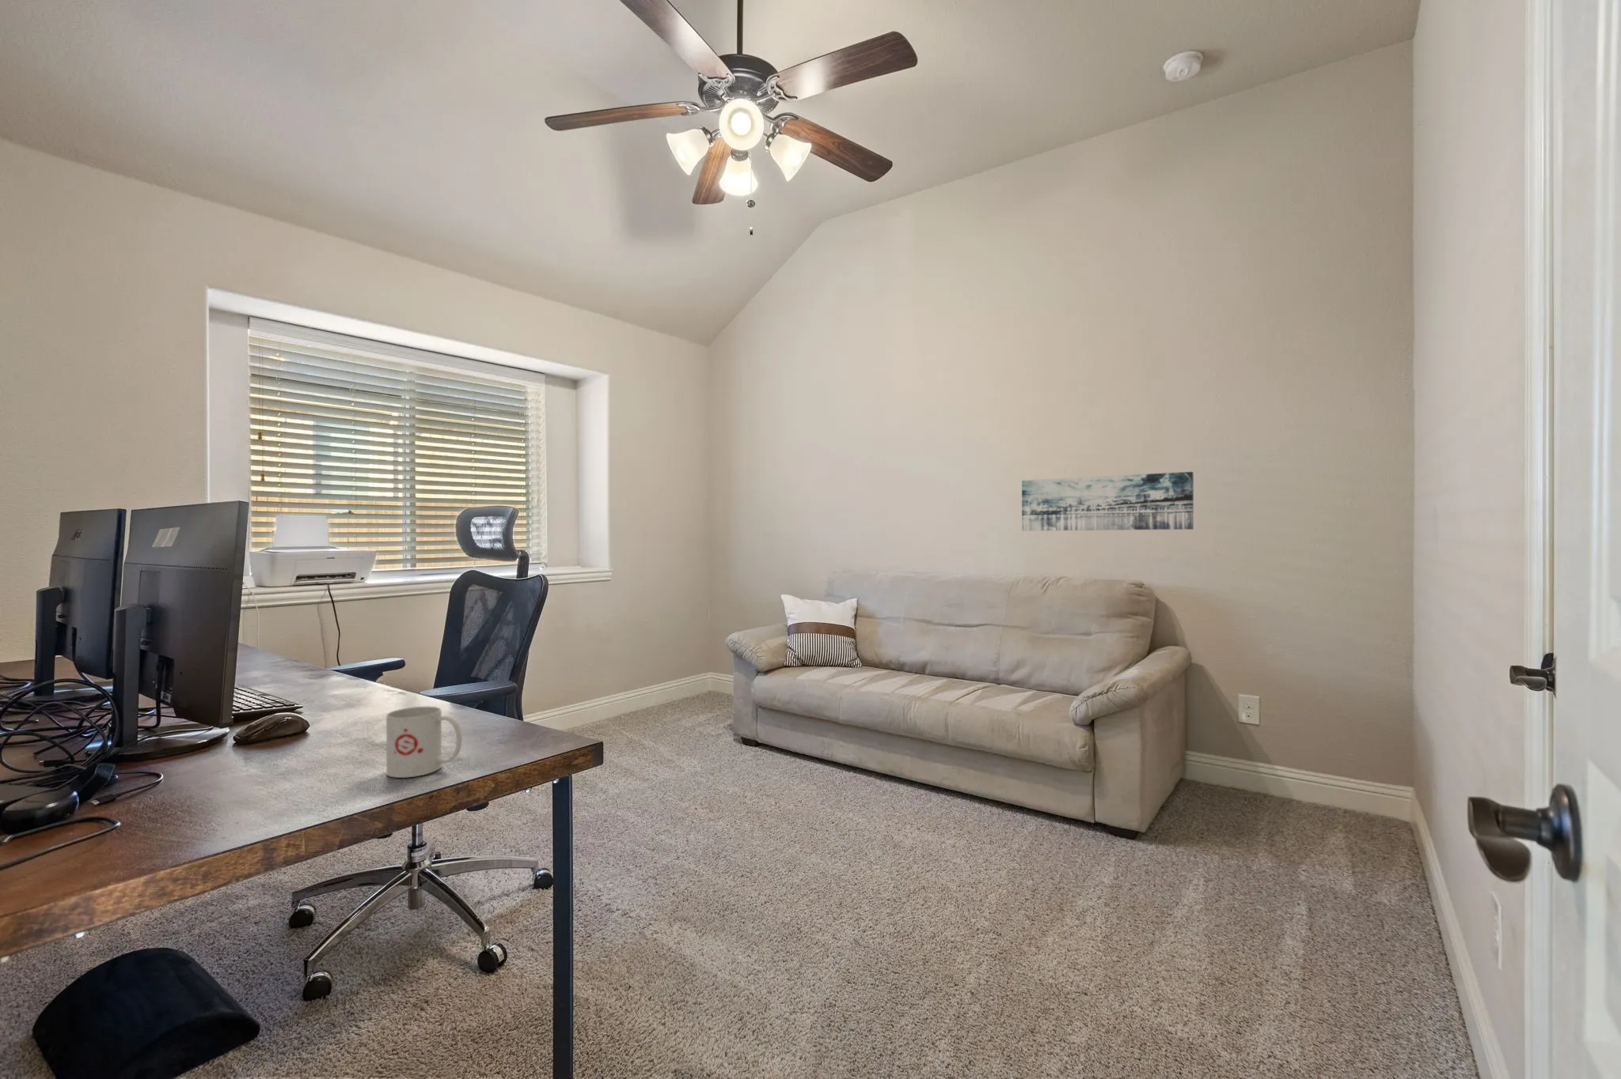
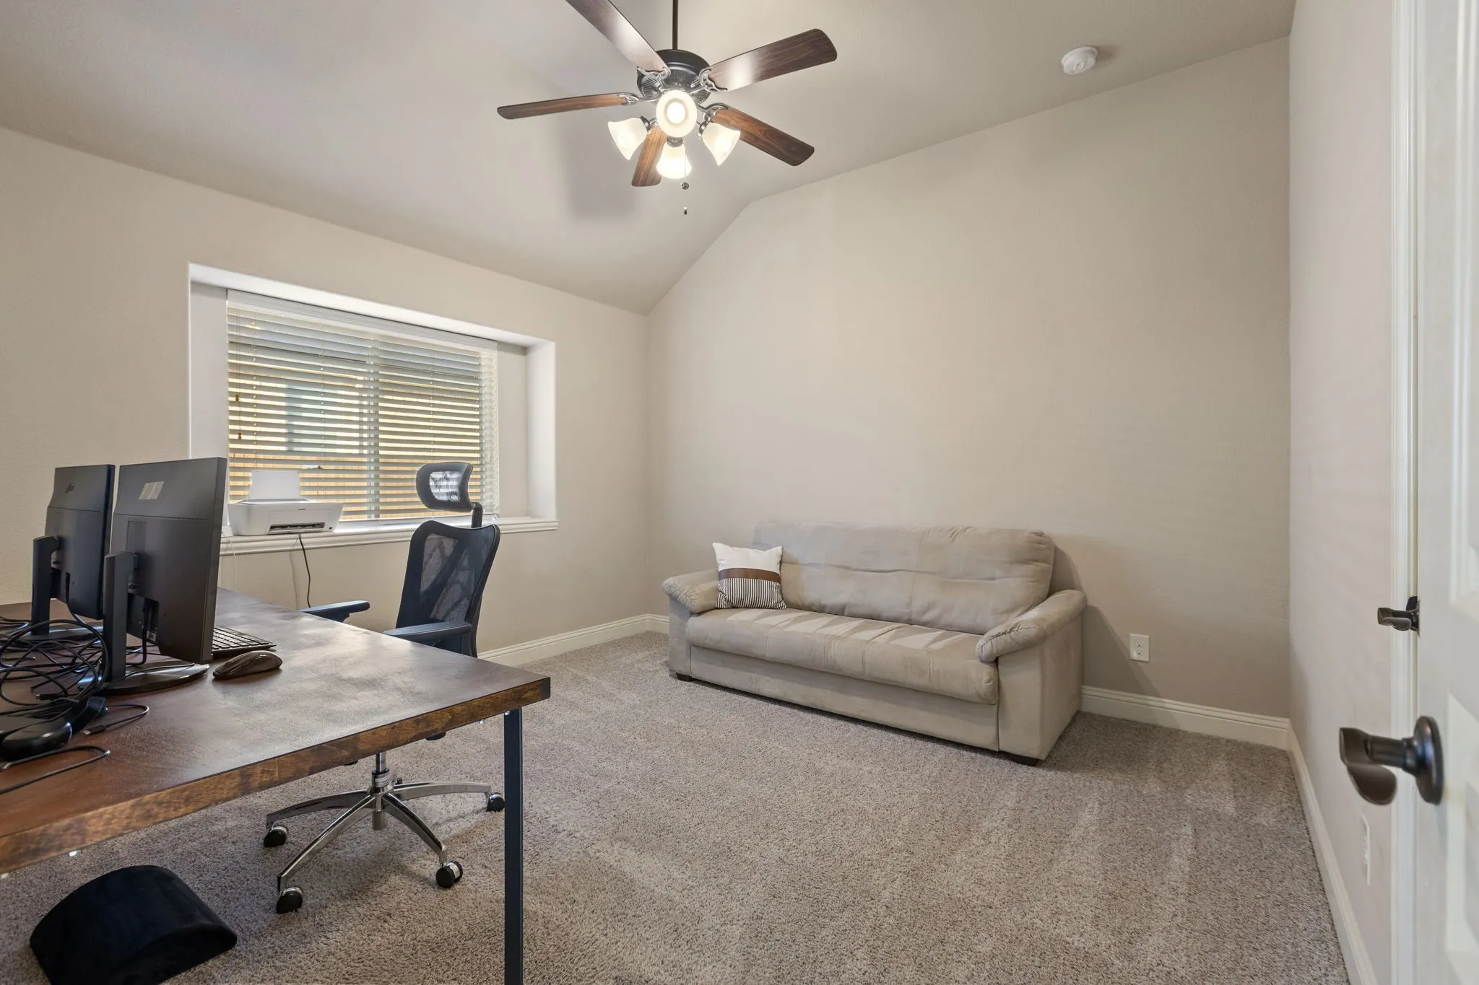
- wall art (1102, 502)
- mug (425, 739)
